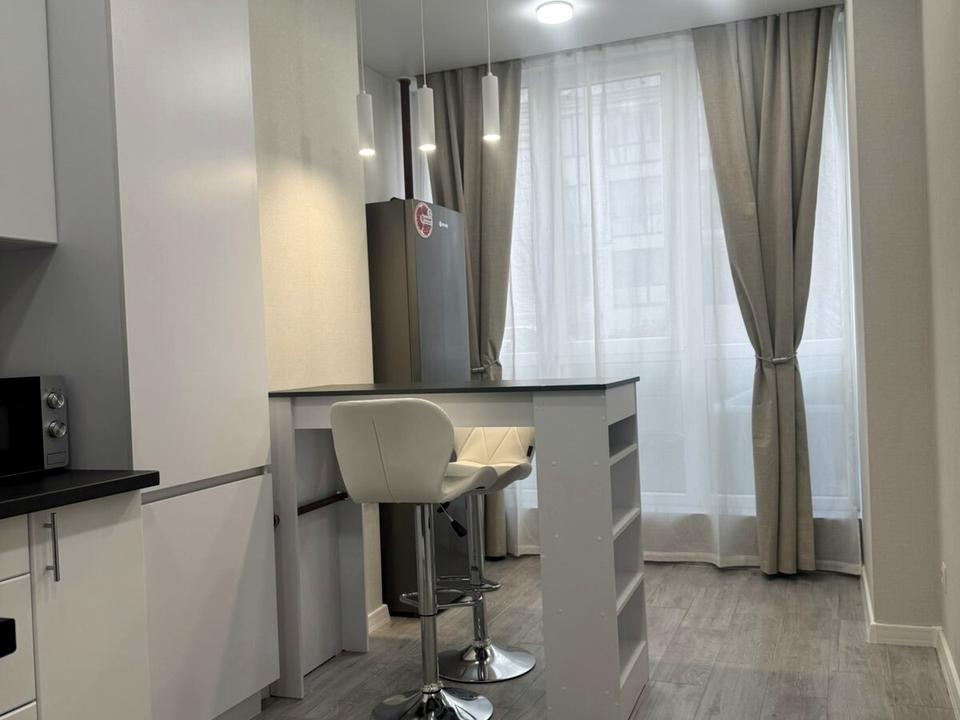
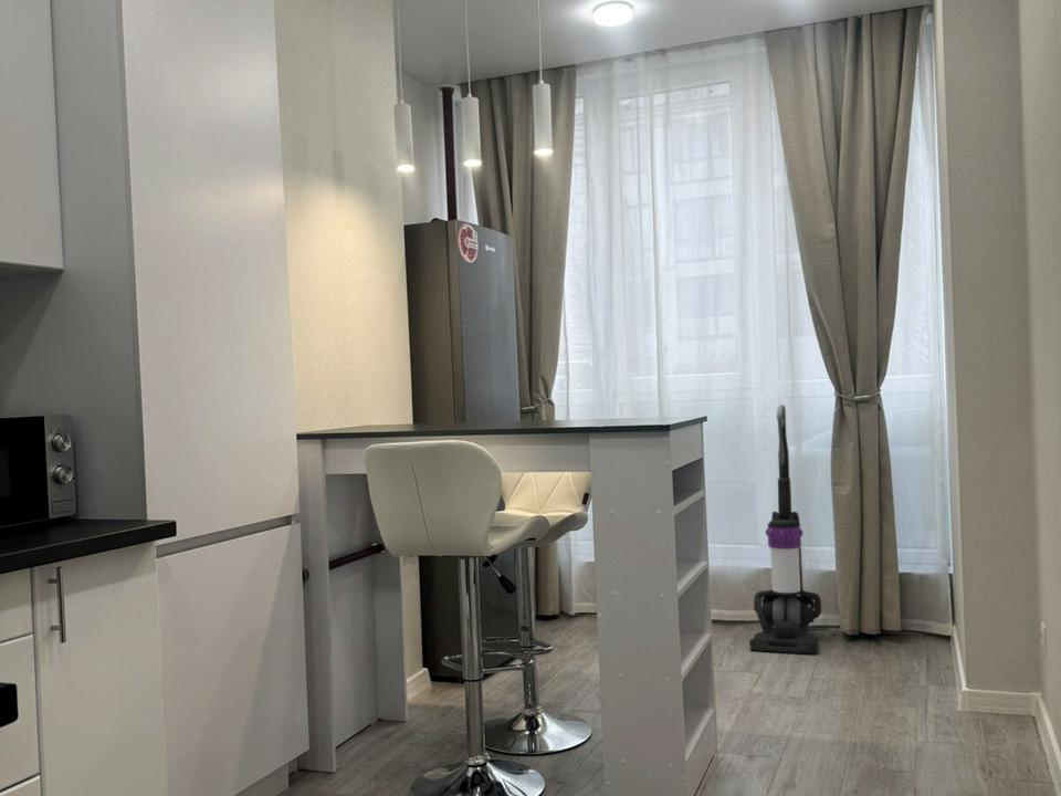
+ vacuum cleaner (782, 523)
